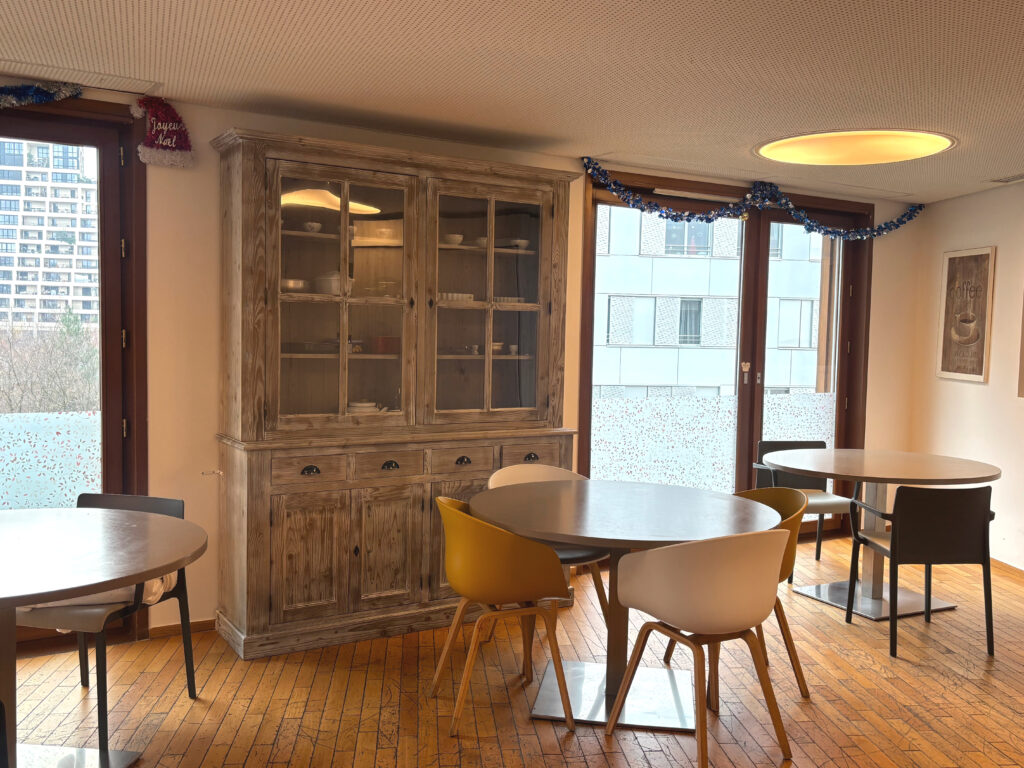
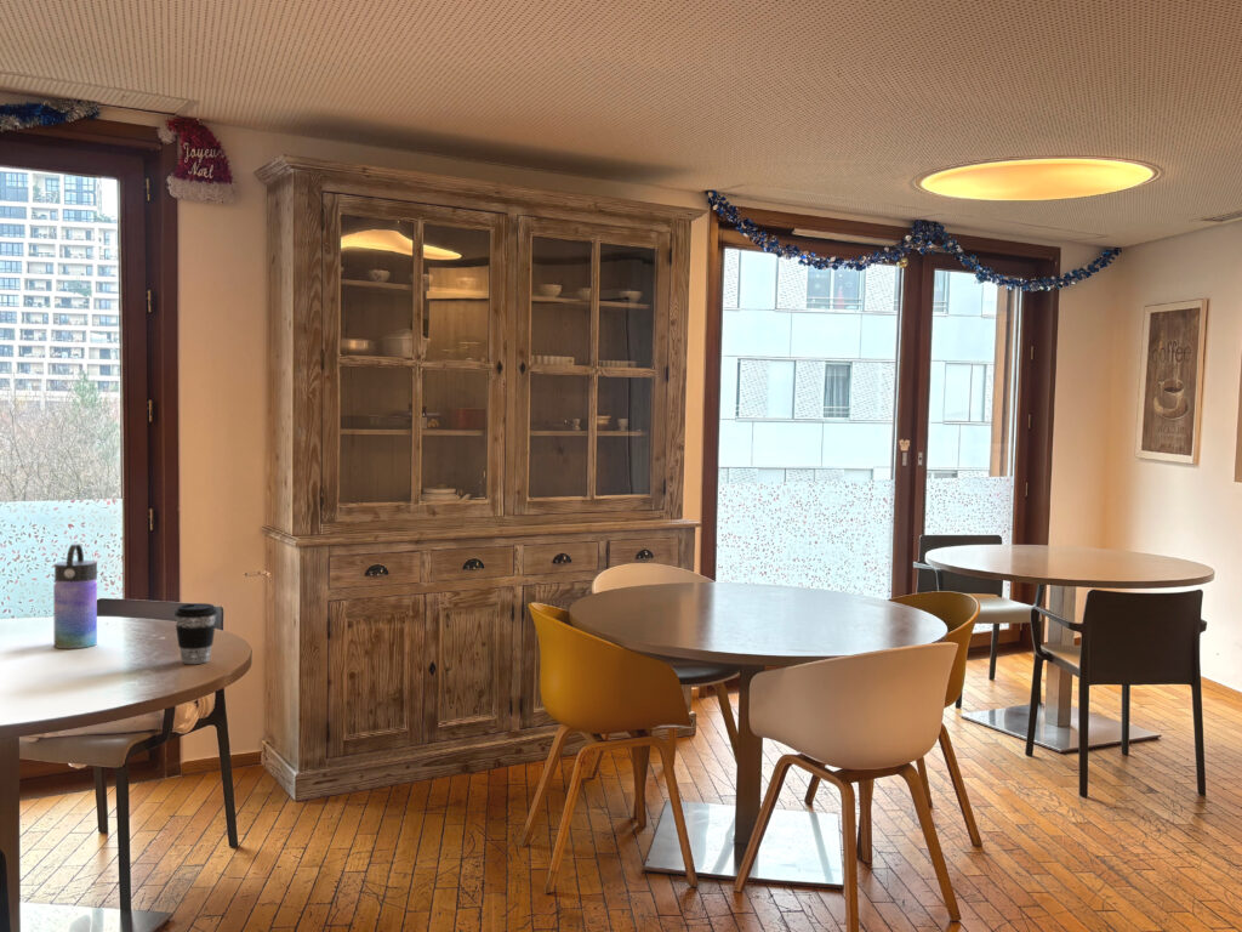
+ coffee cup (195, 633)
+ water bottle (75, 593)
